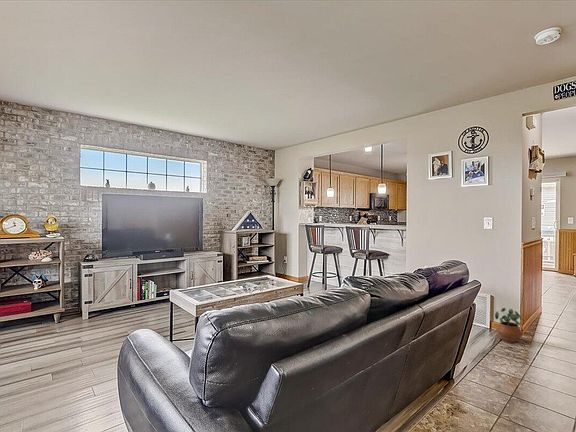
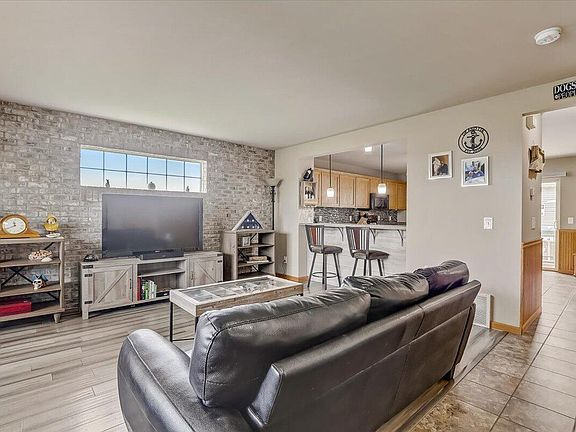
- potted plant (509, 323)
